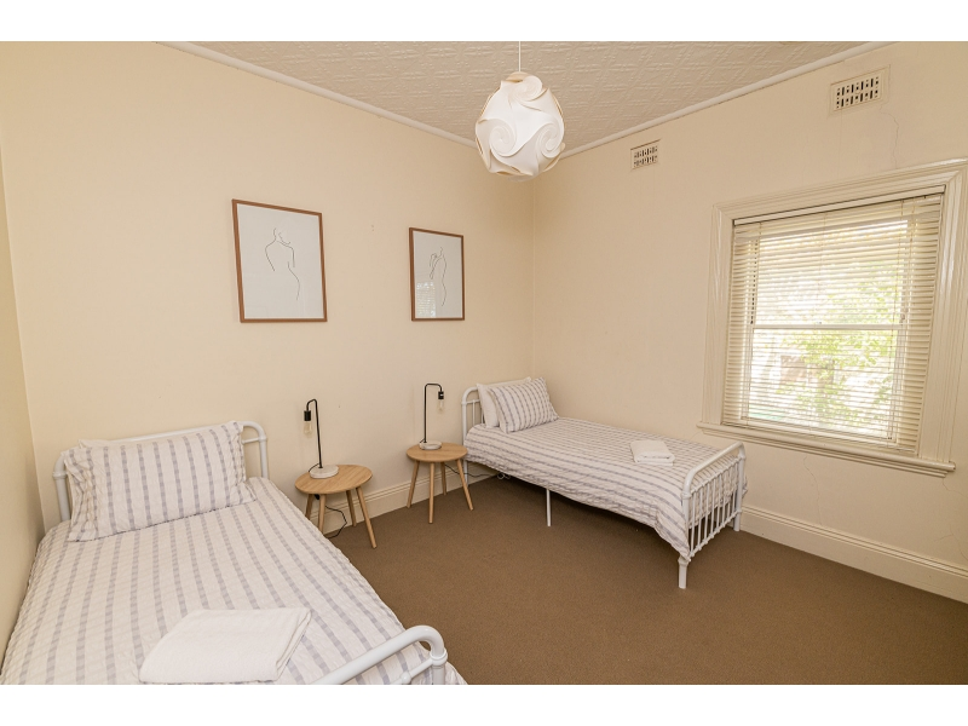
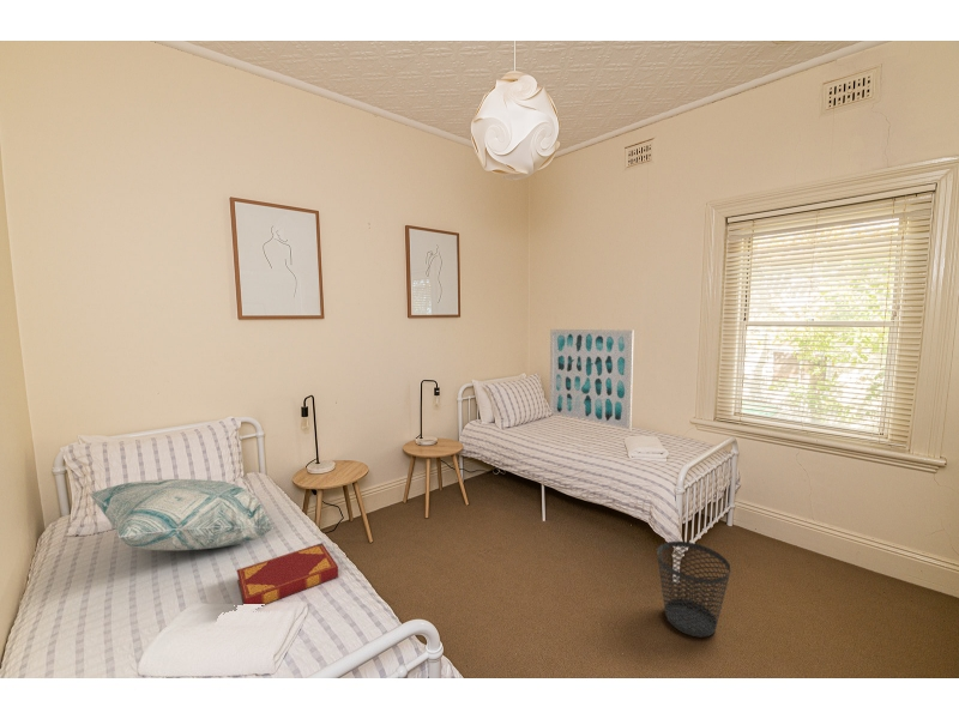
+ wall art (587, 376)
+ hardback book (288, 573)
+ decorative pillow (181, 514)
+ wastebasket (692, 590)
